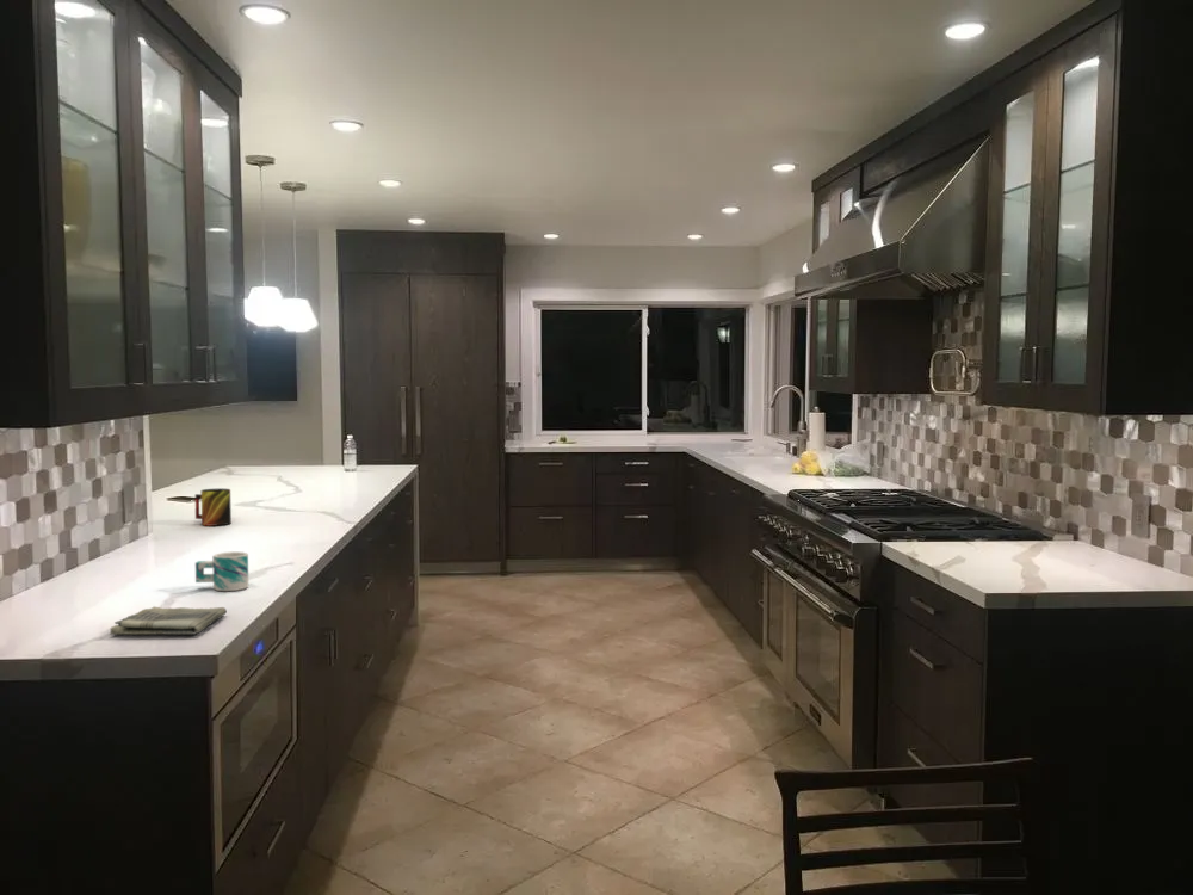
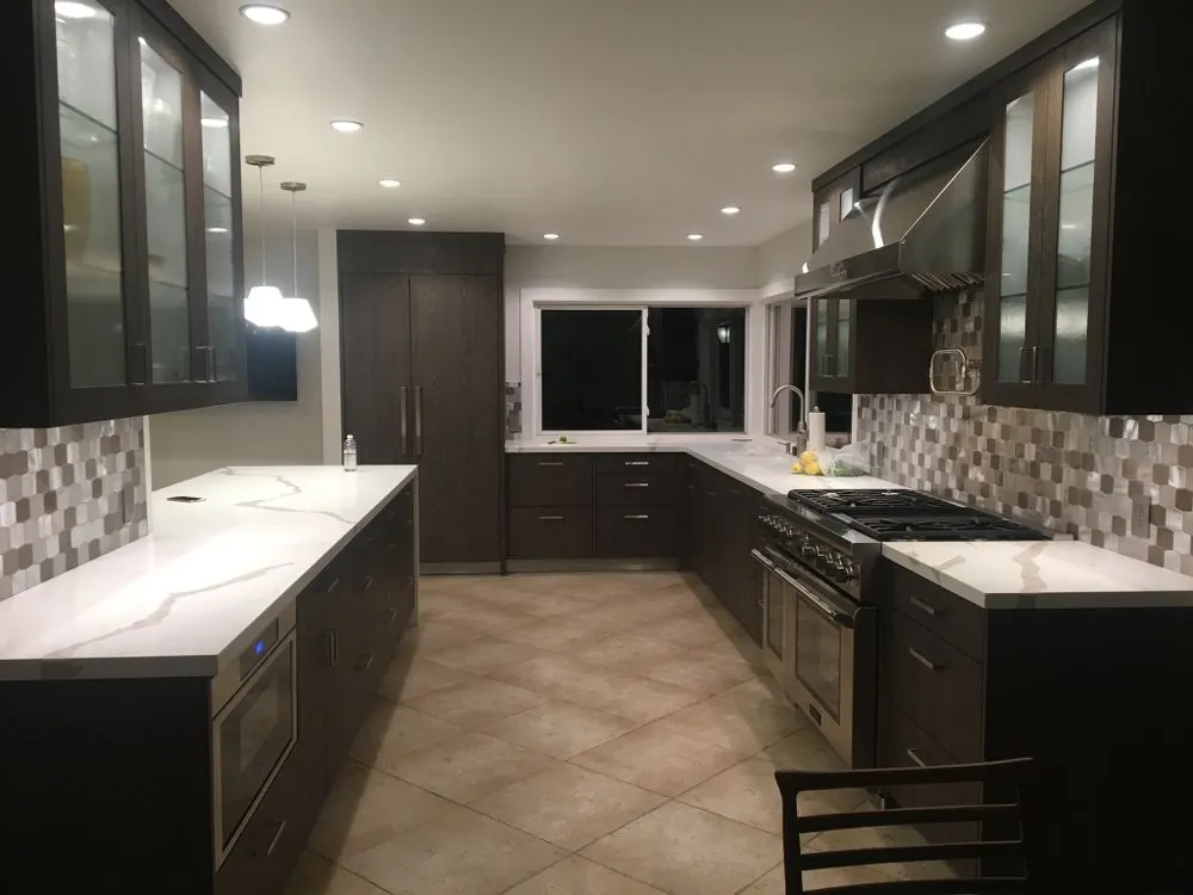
- mug (222, 570)
- mug (210, 506)
- dish towel (169, 618)
